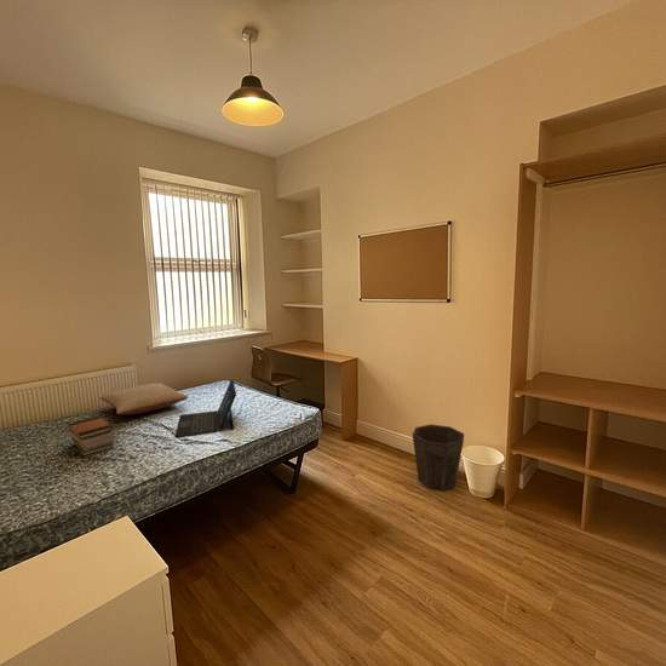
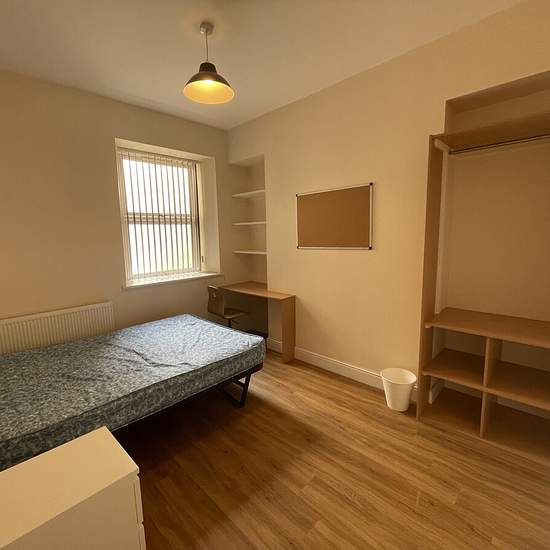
- pillow (143, 397)
- waste bin (437, 457)
- laptop (206, 412)
- book stack (91, 435)
